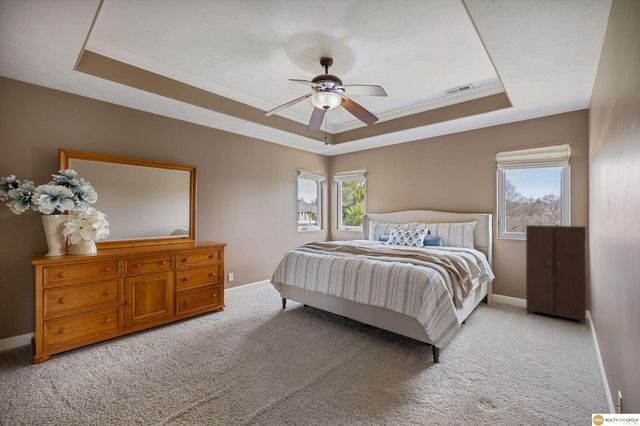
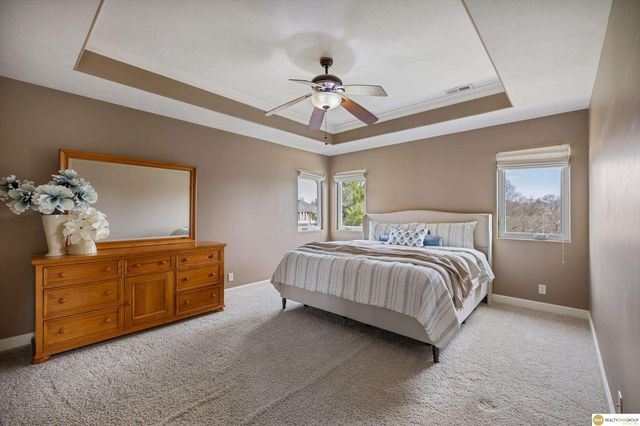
- cabinet (556, 271)
